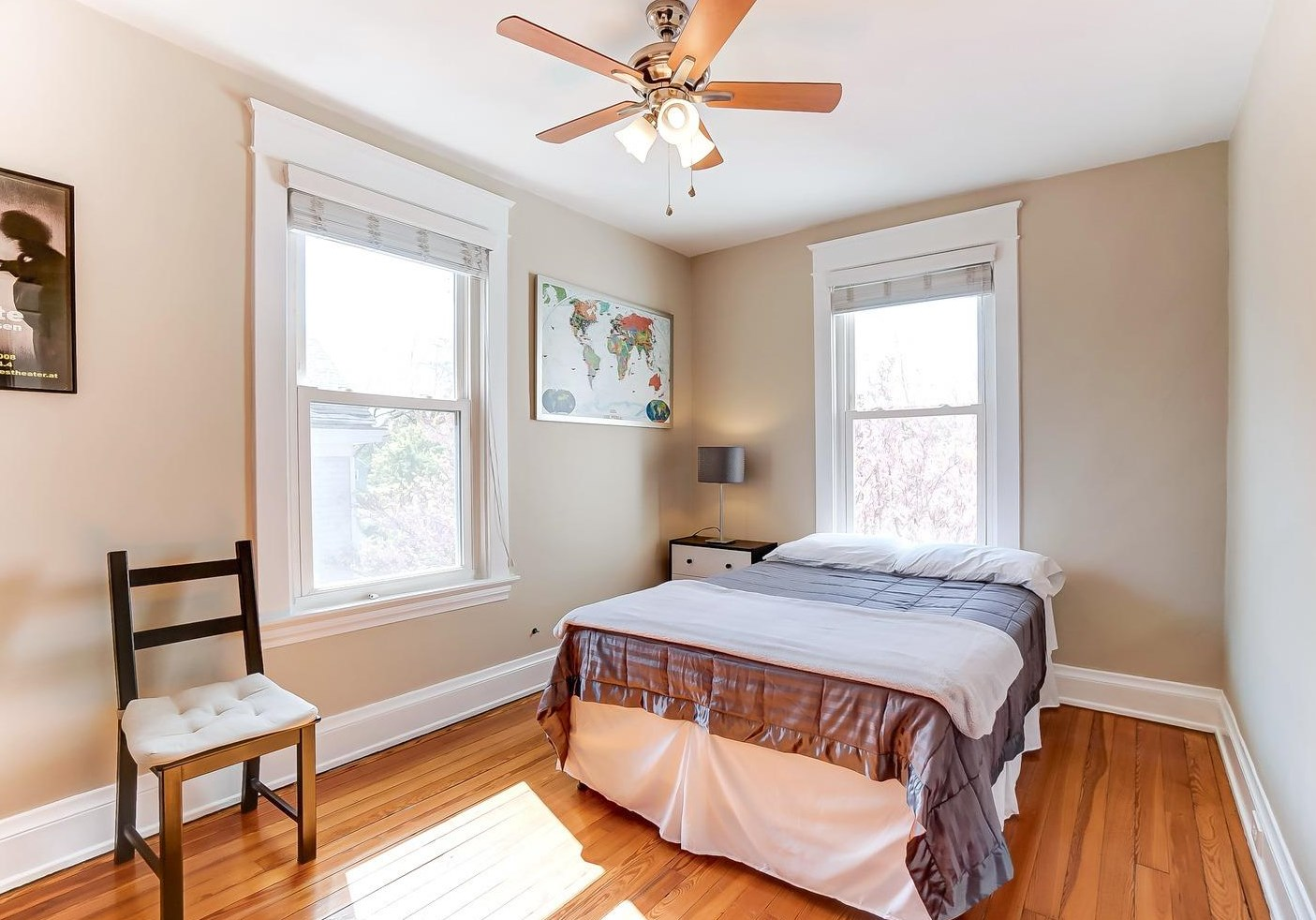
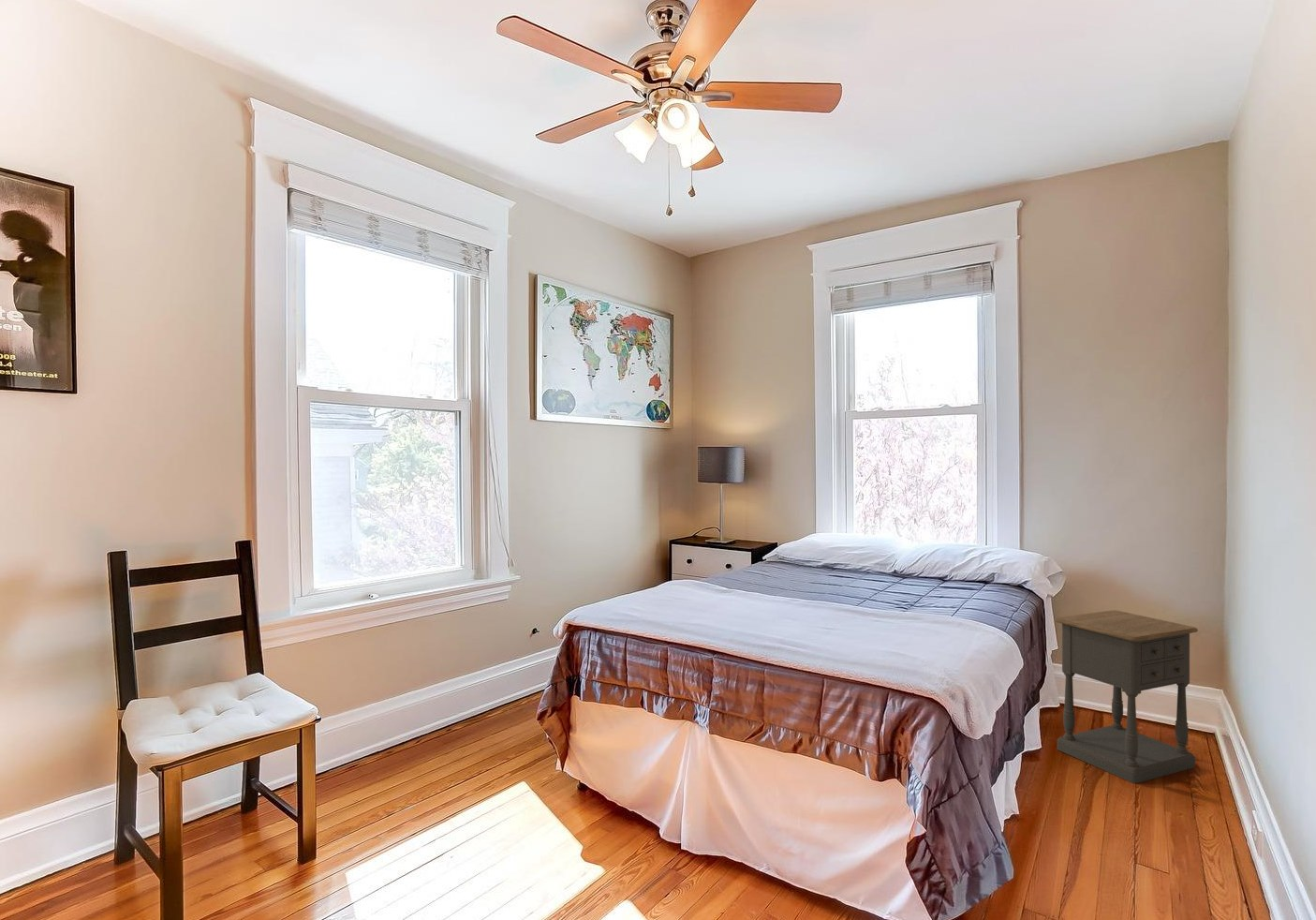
+ nightstand (1124, 690)
